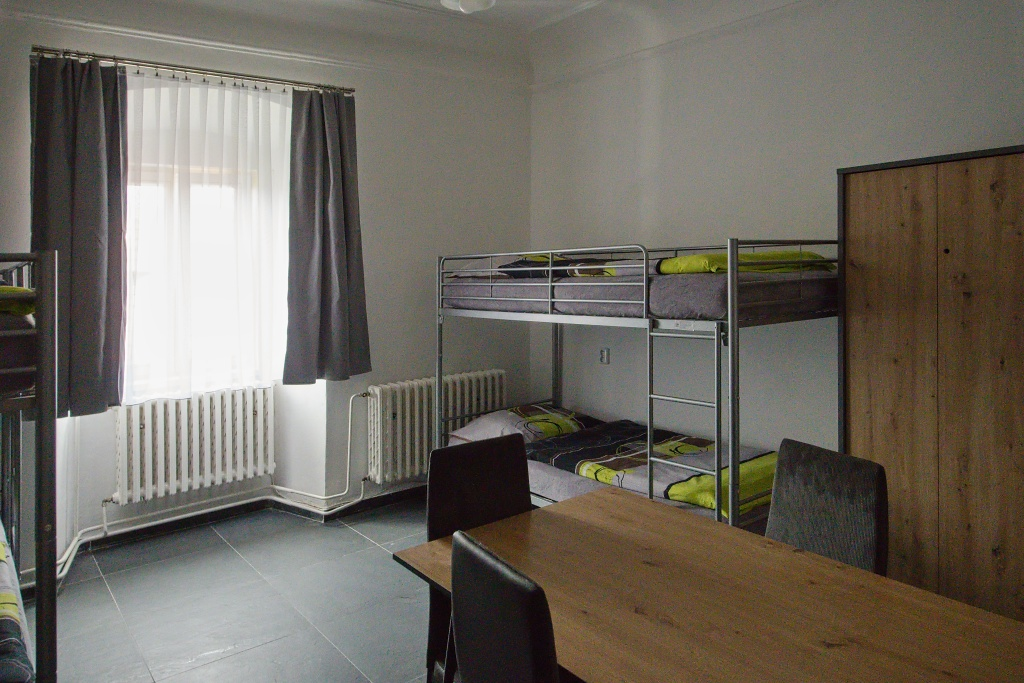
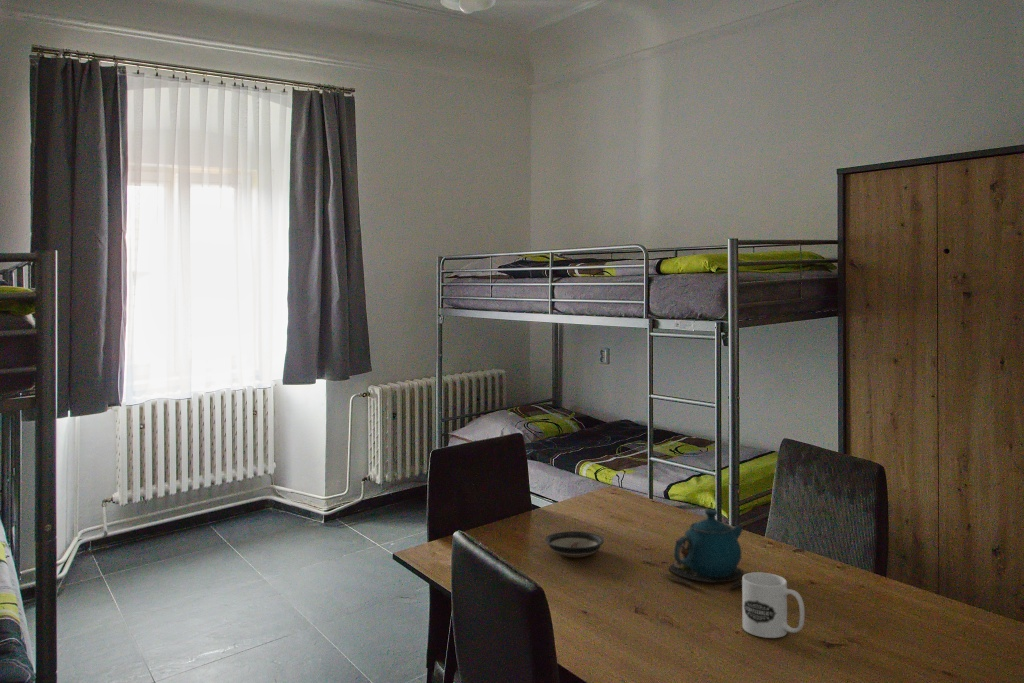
+ teapot (706, 540)
+ mug (773, 606)
+ saucer (574, 546)
